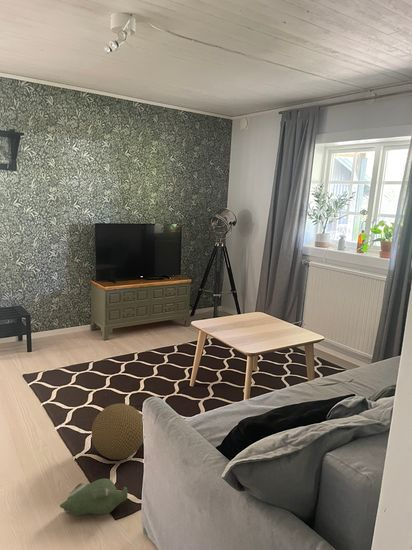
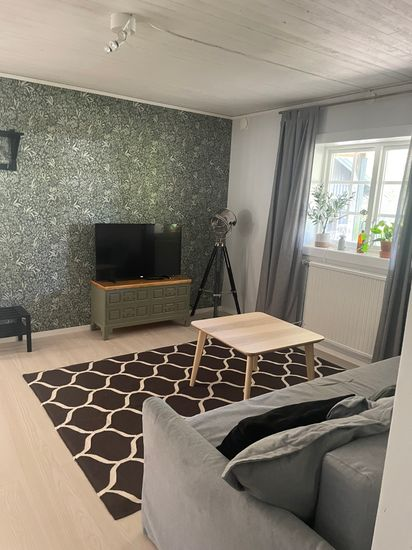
- plush toy (95, 496)
- decorative ball (118, 430)
